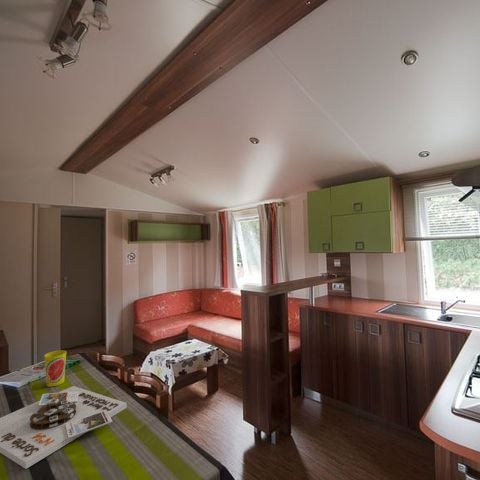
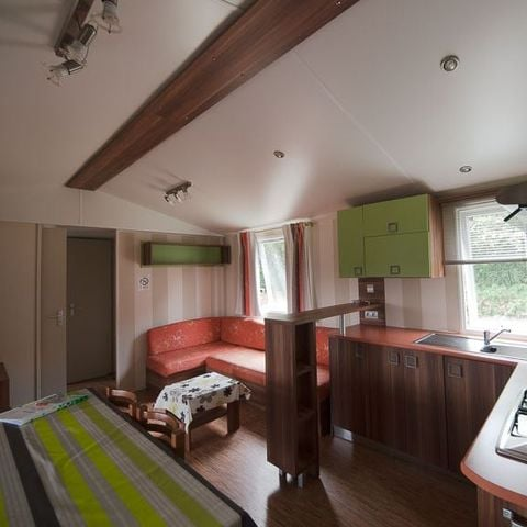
- cup (55, 368)
- board game (60, 411)
